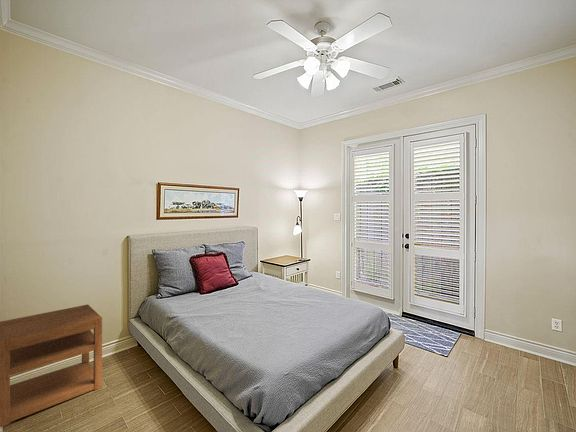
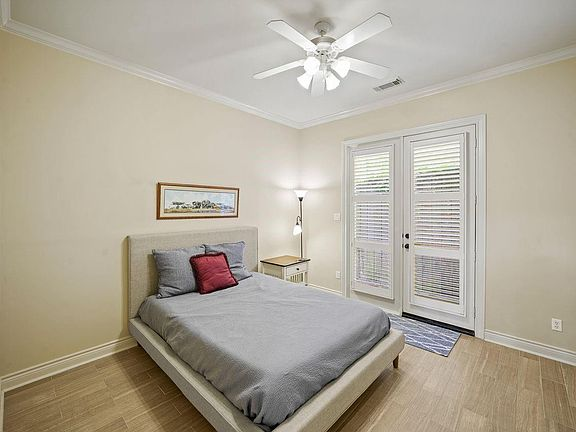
- nightstand (51, 355)
